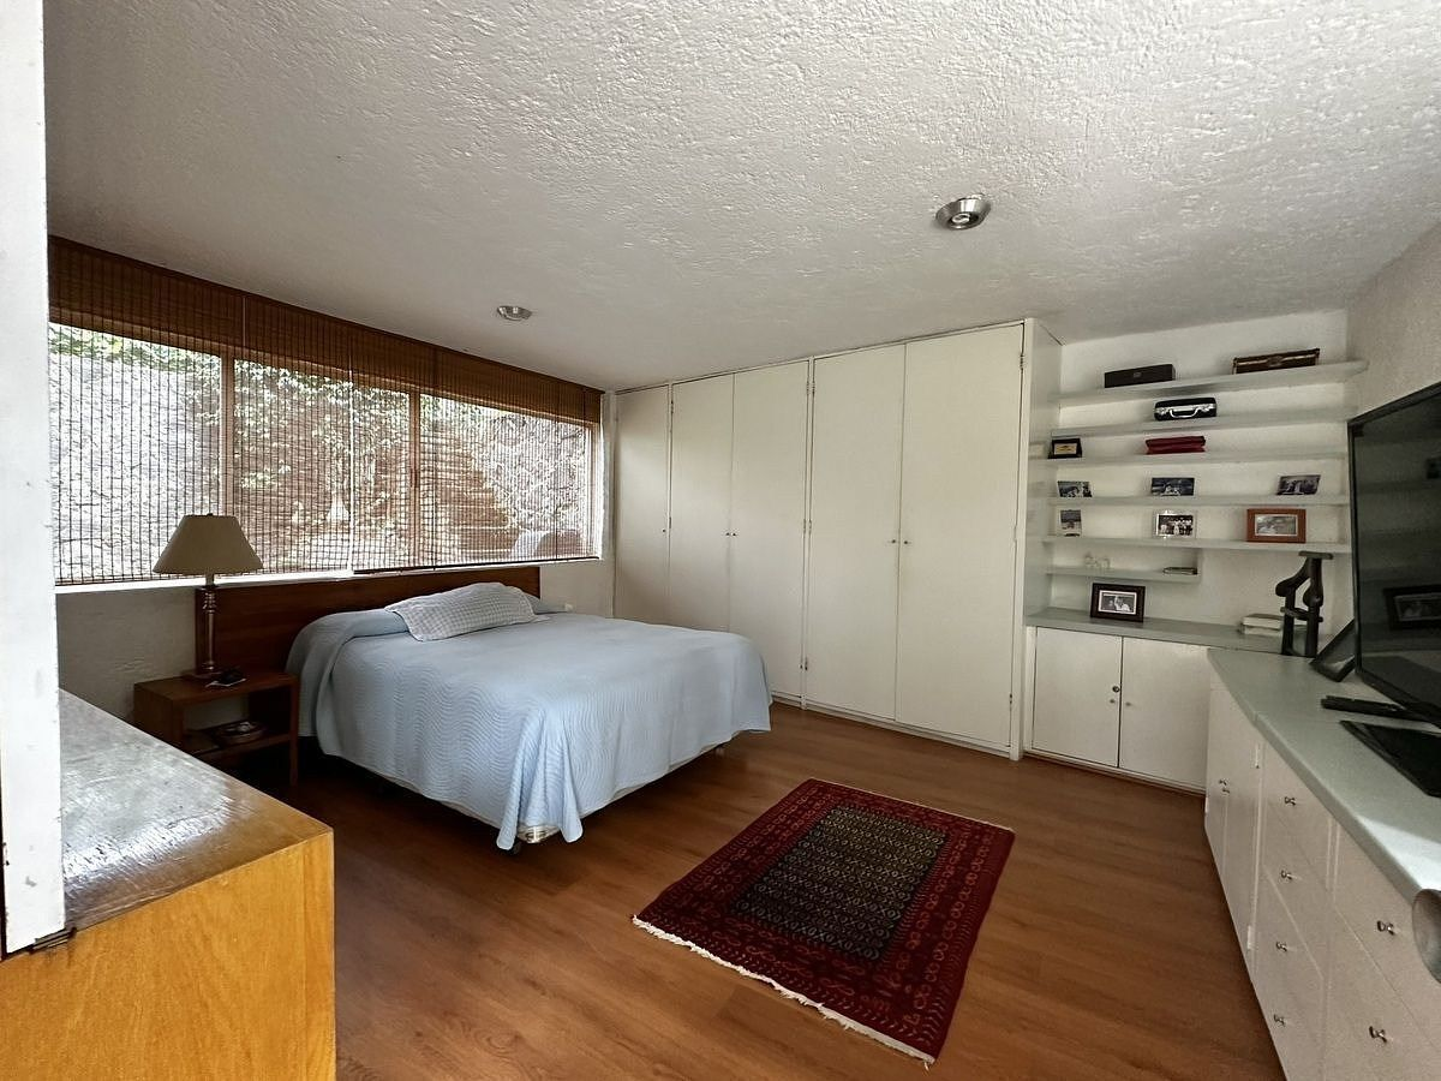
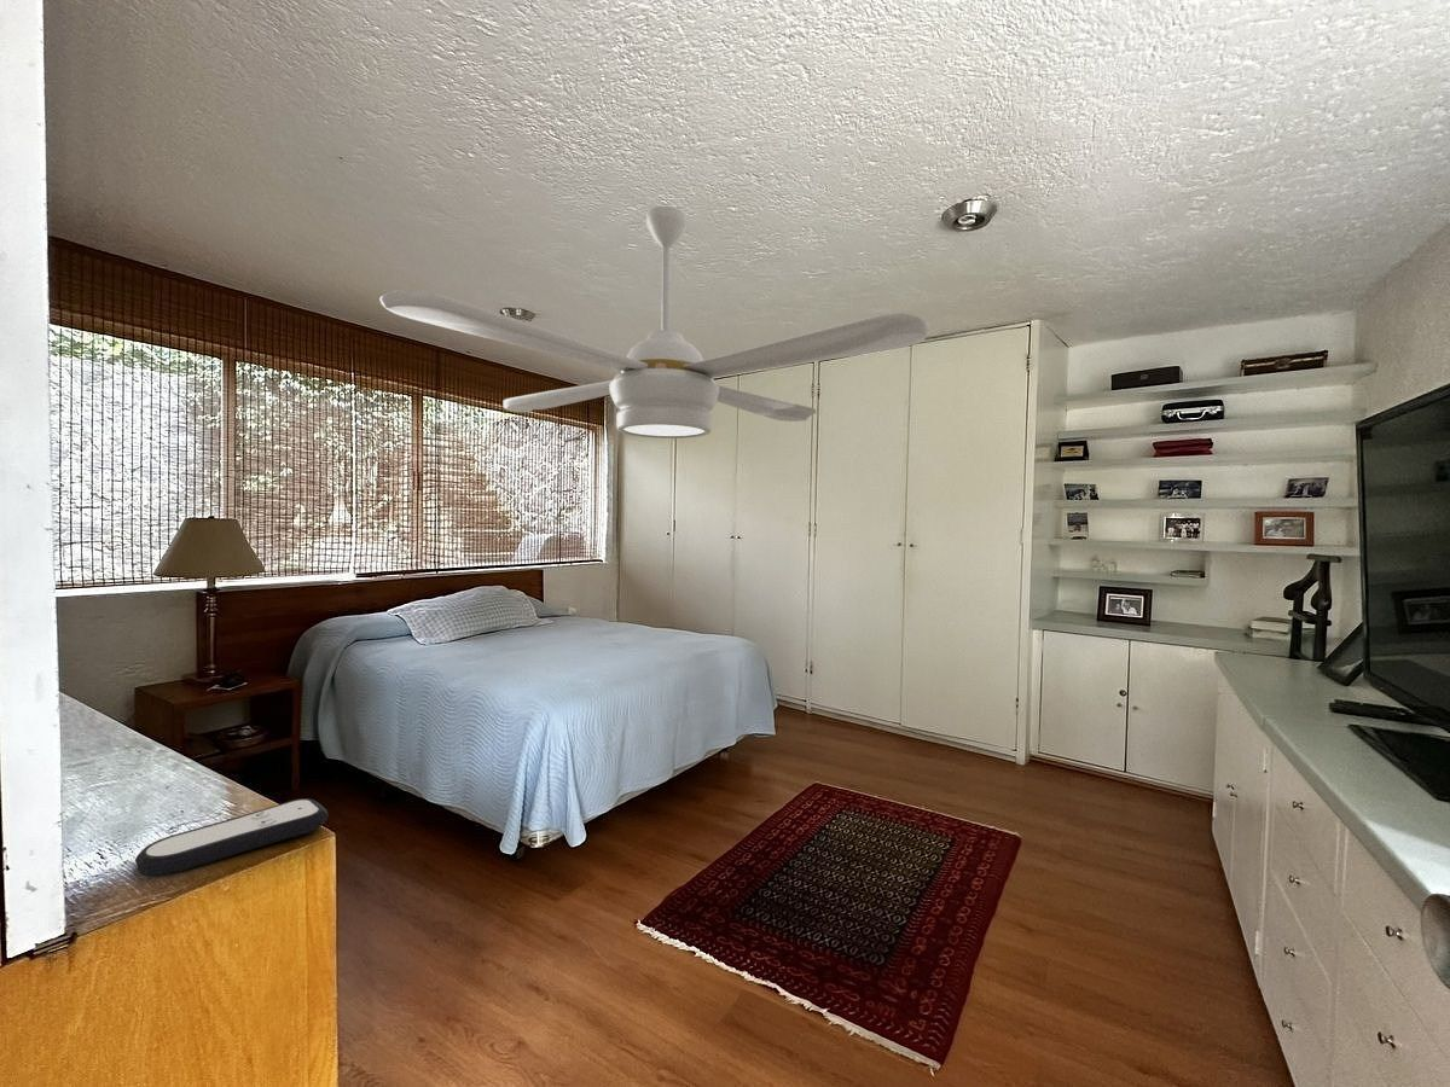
+ remote control (238, 833)
+ ceiling fan (665, 324)
